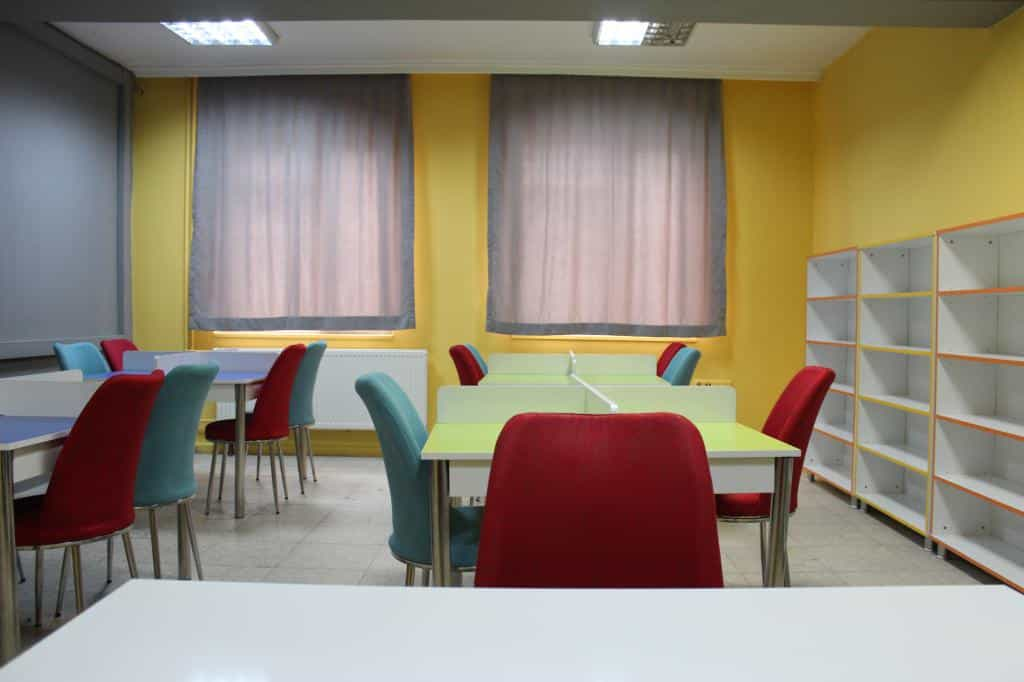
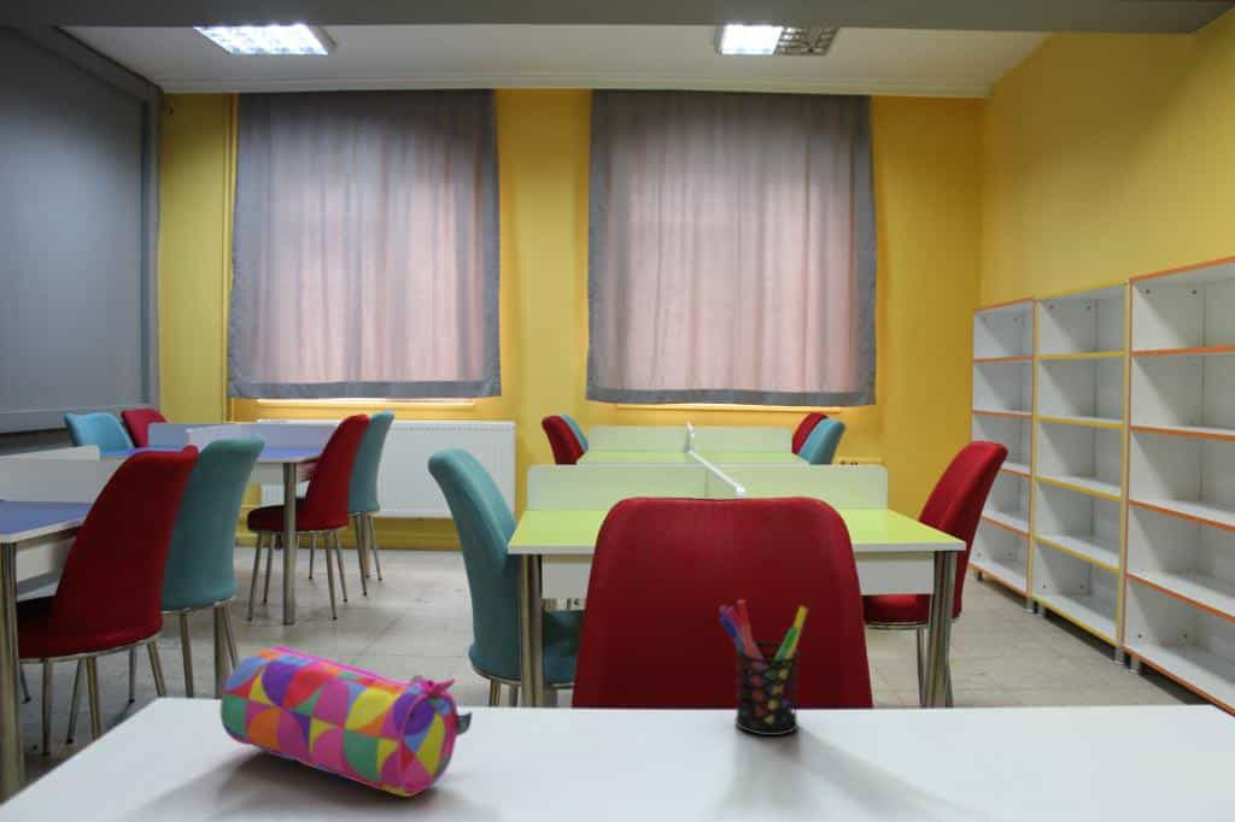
+ pen holder (768, 663)
+ pencil case (343, 712)
